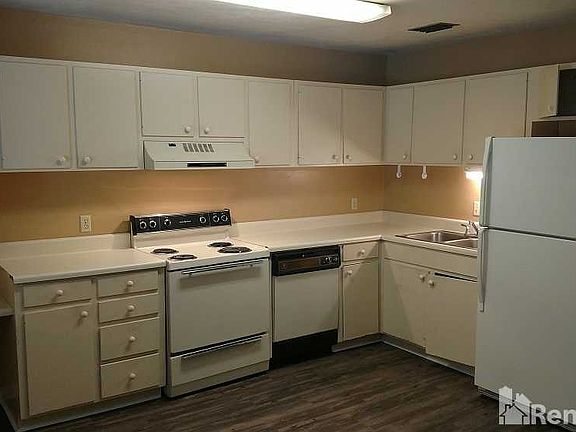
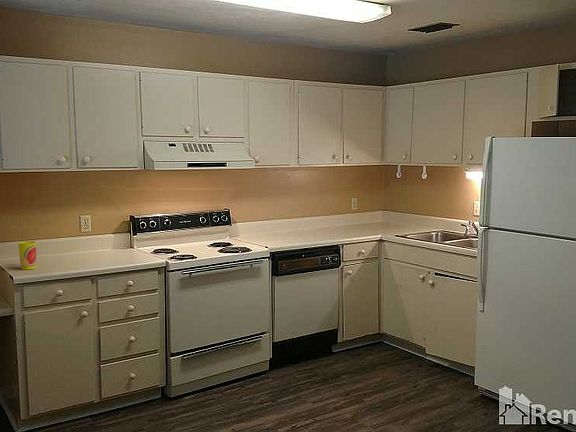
+ cup (27, 255)
